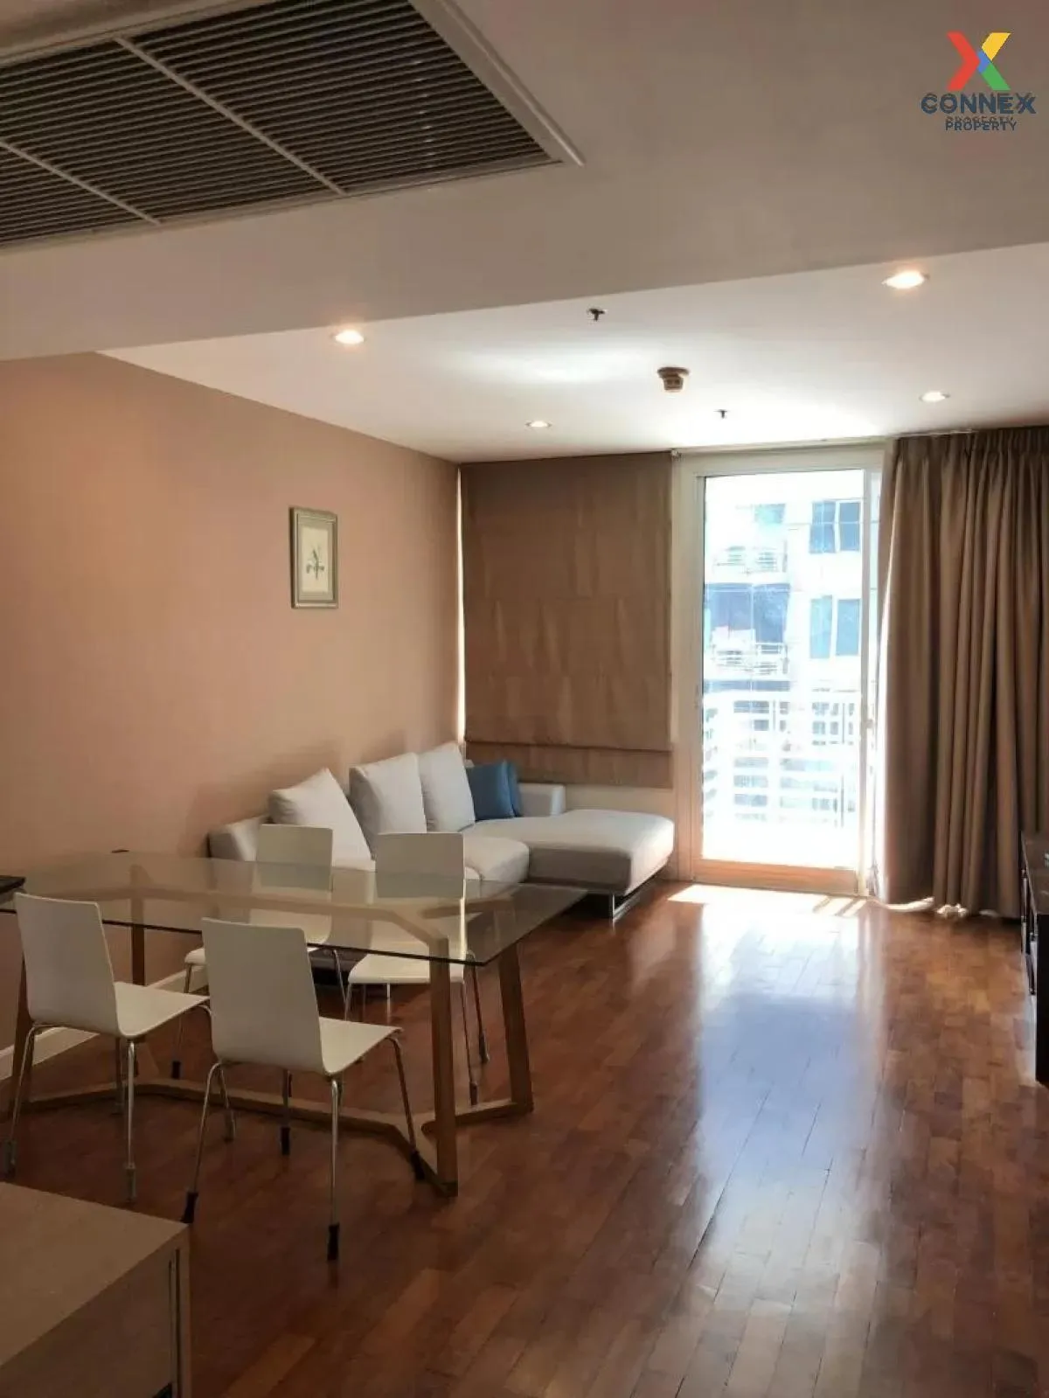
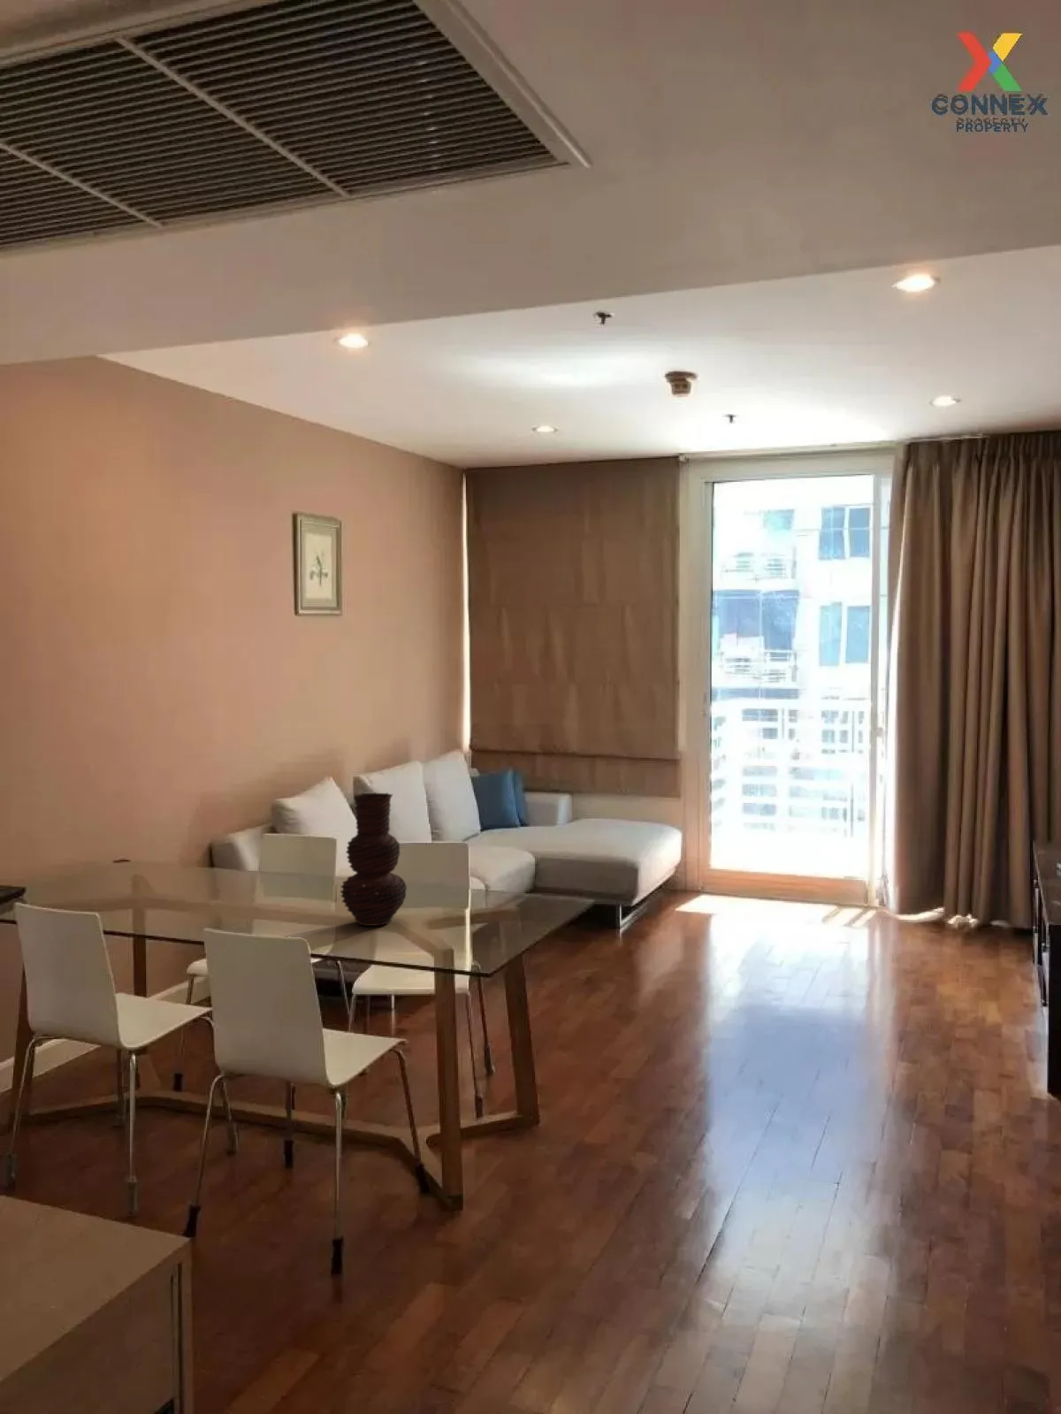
+ vase (372, 858)
